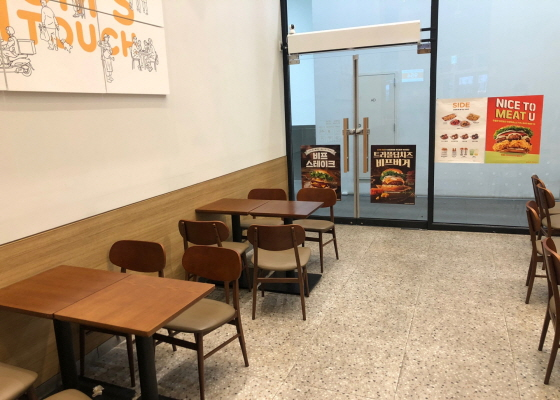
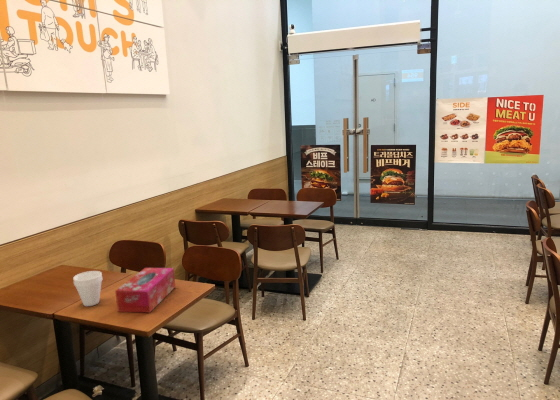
+ cup (89, 289)
+ tissue box (147, 288)
